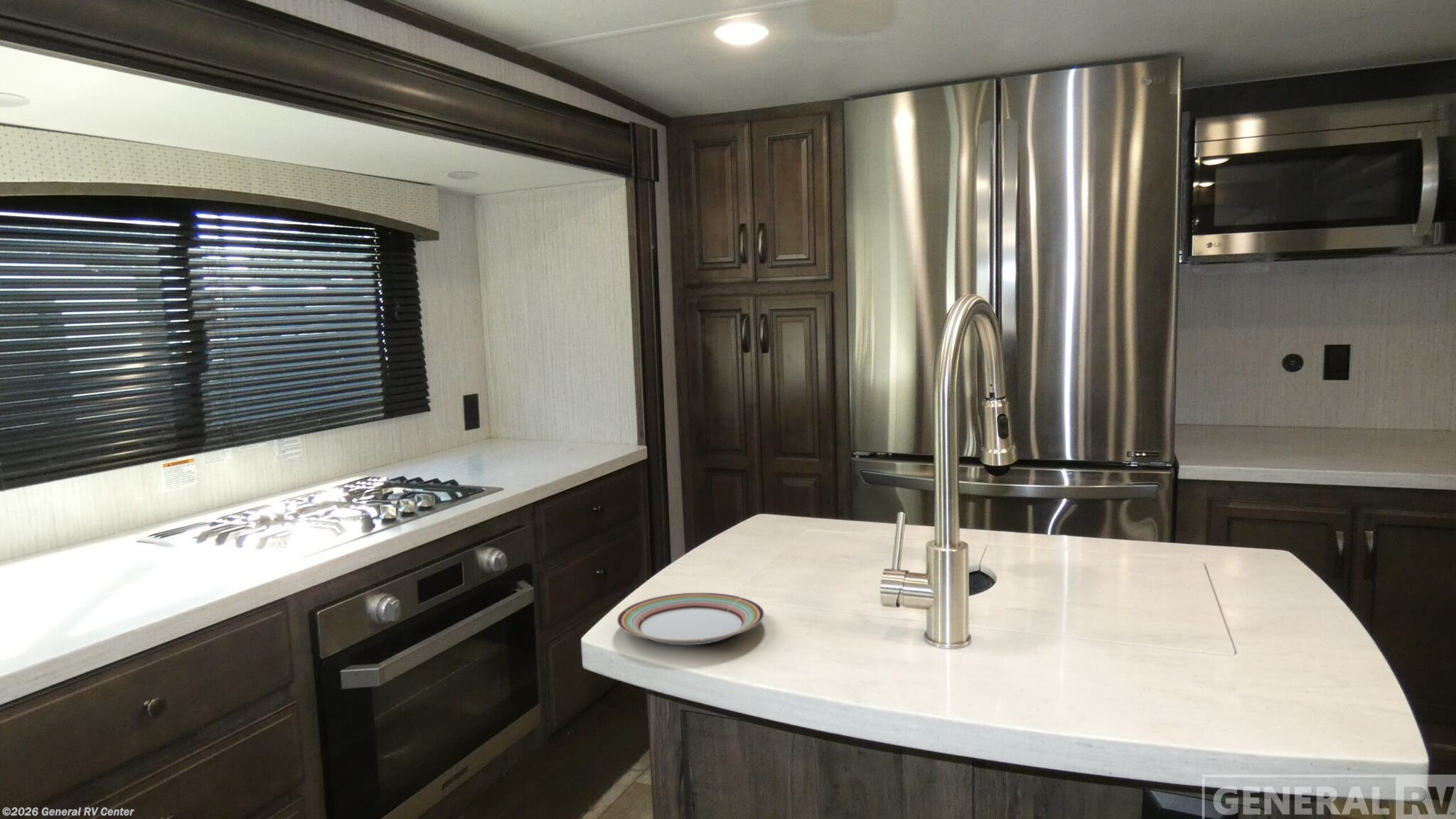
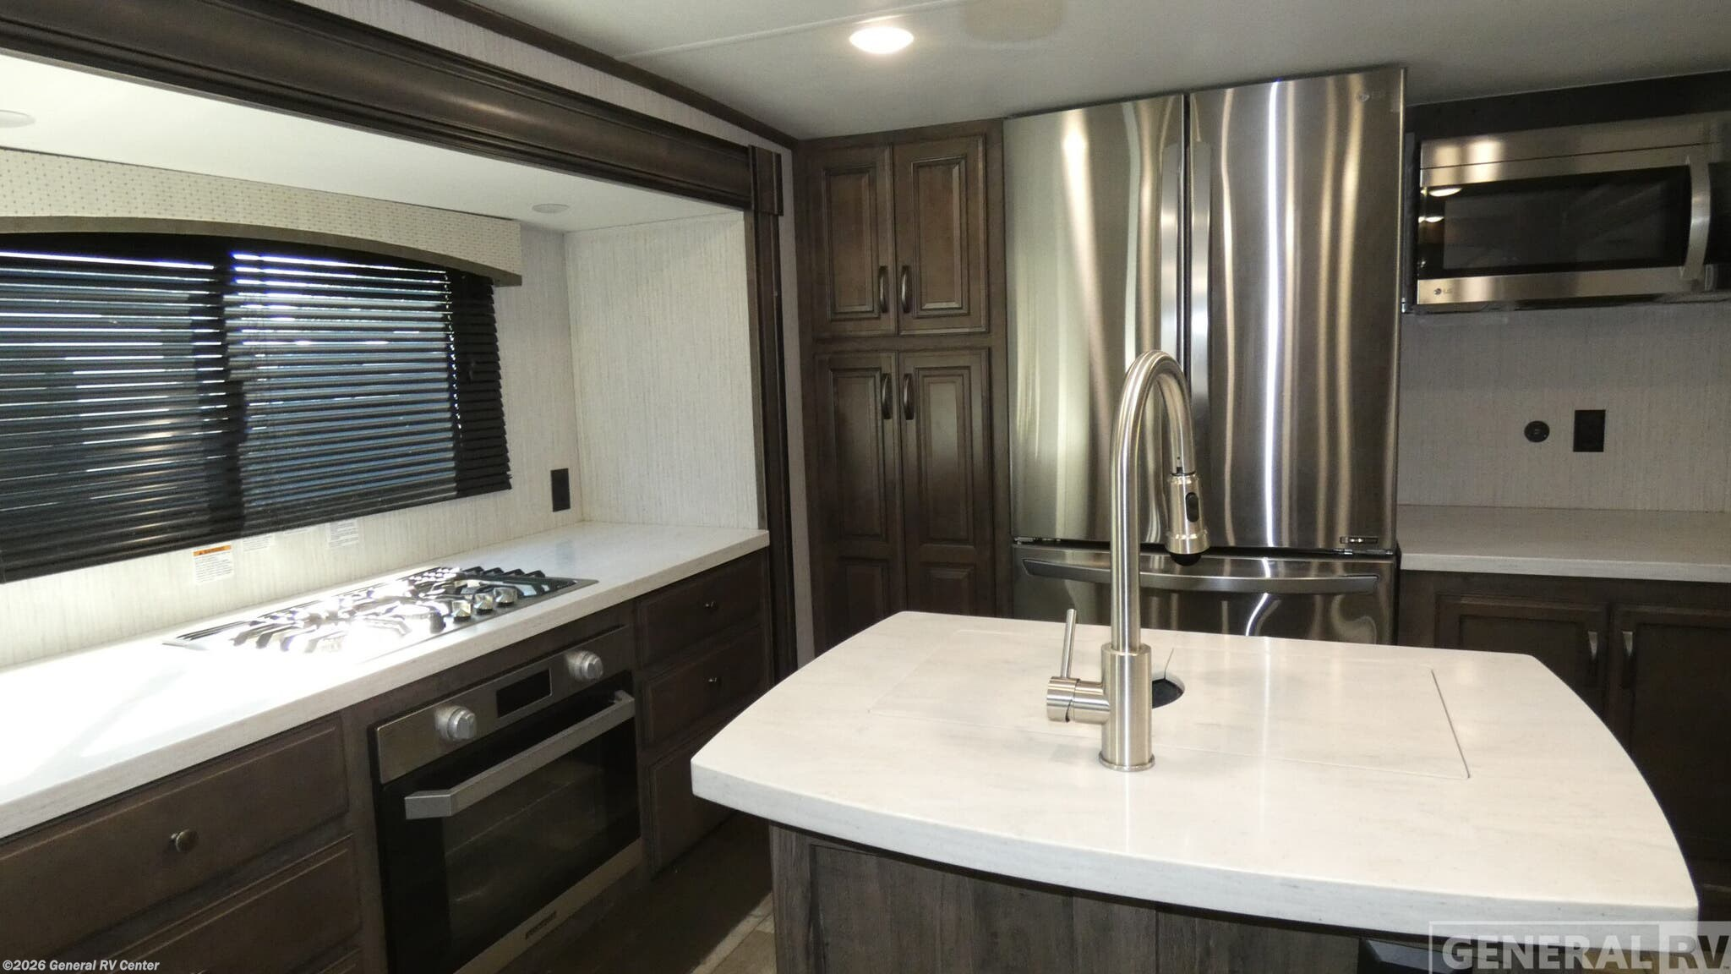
- plate (691, 621)
